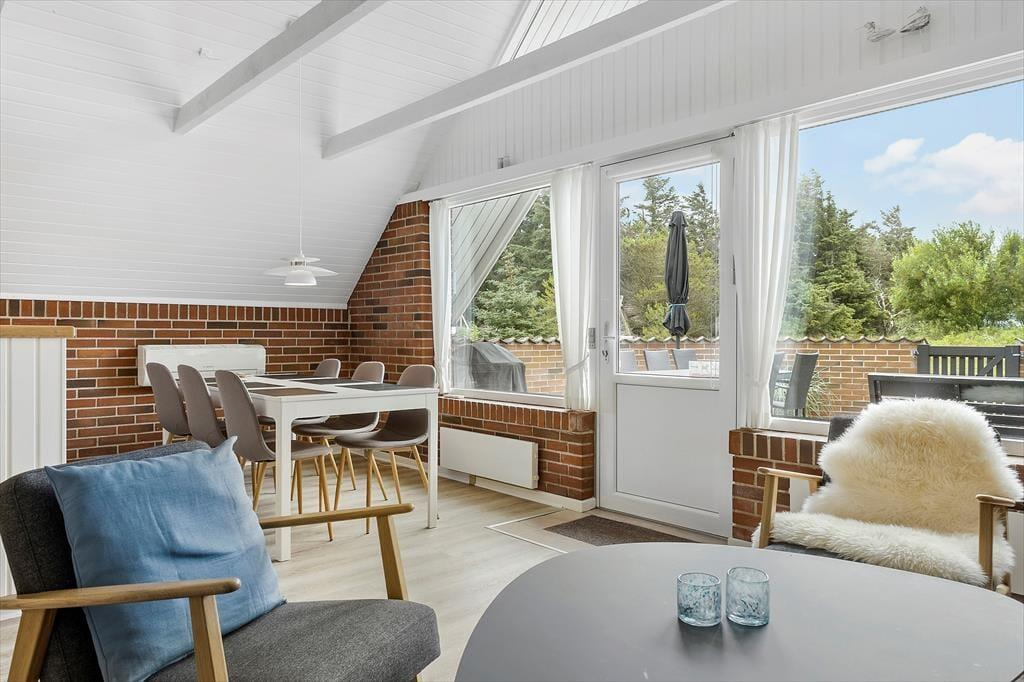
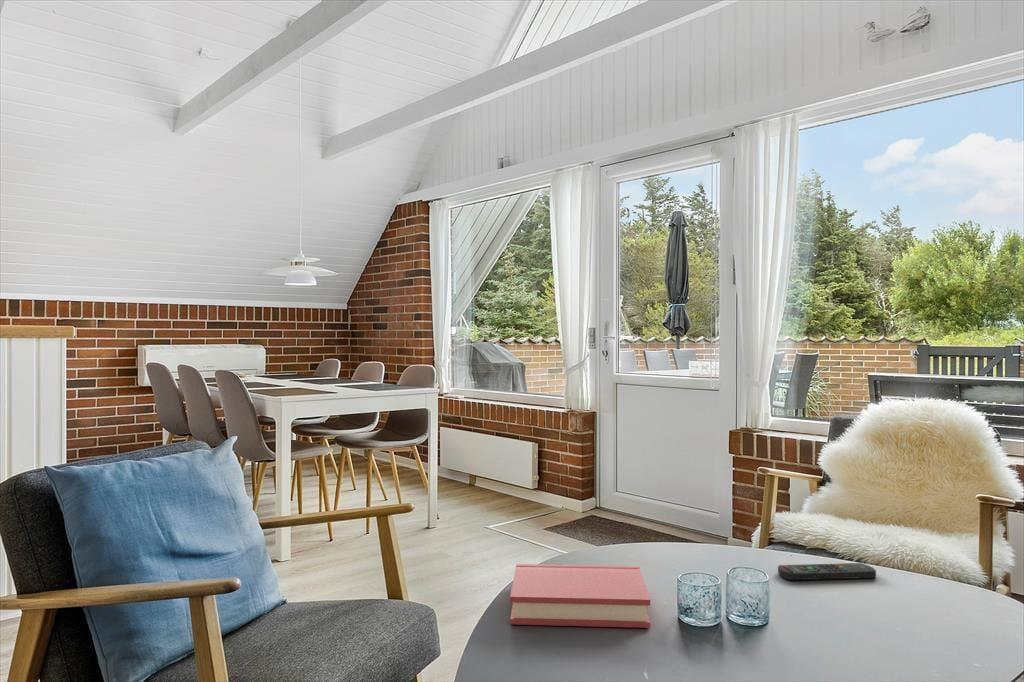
+ hardback book (578, 592)
+ remote control (826, 571)
